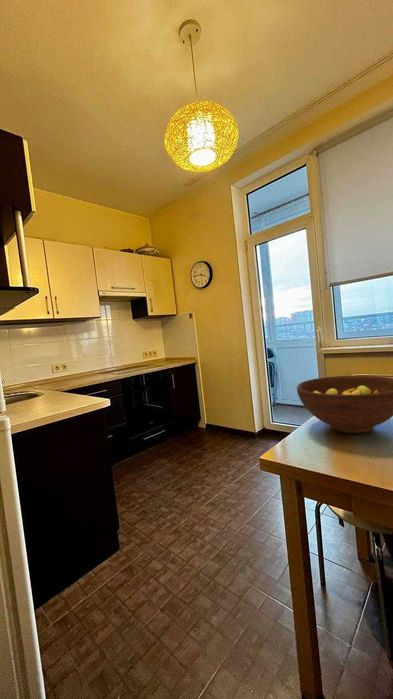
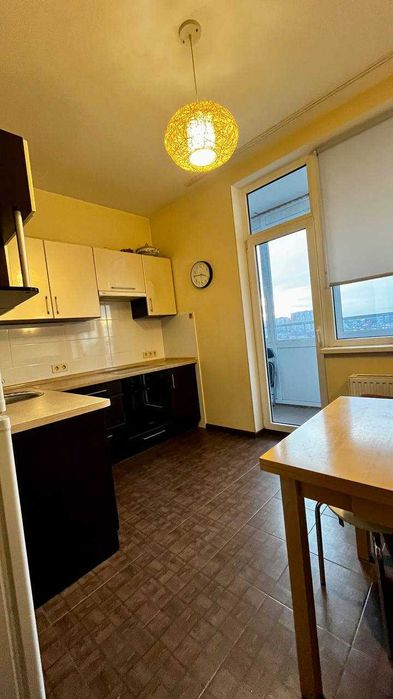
- fruit bowl (349, 406)
